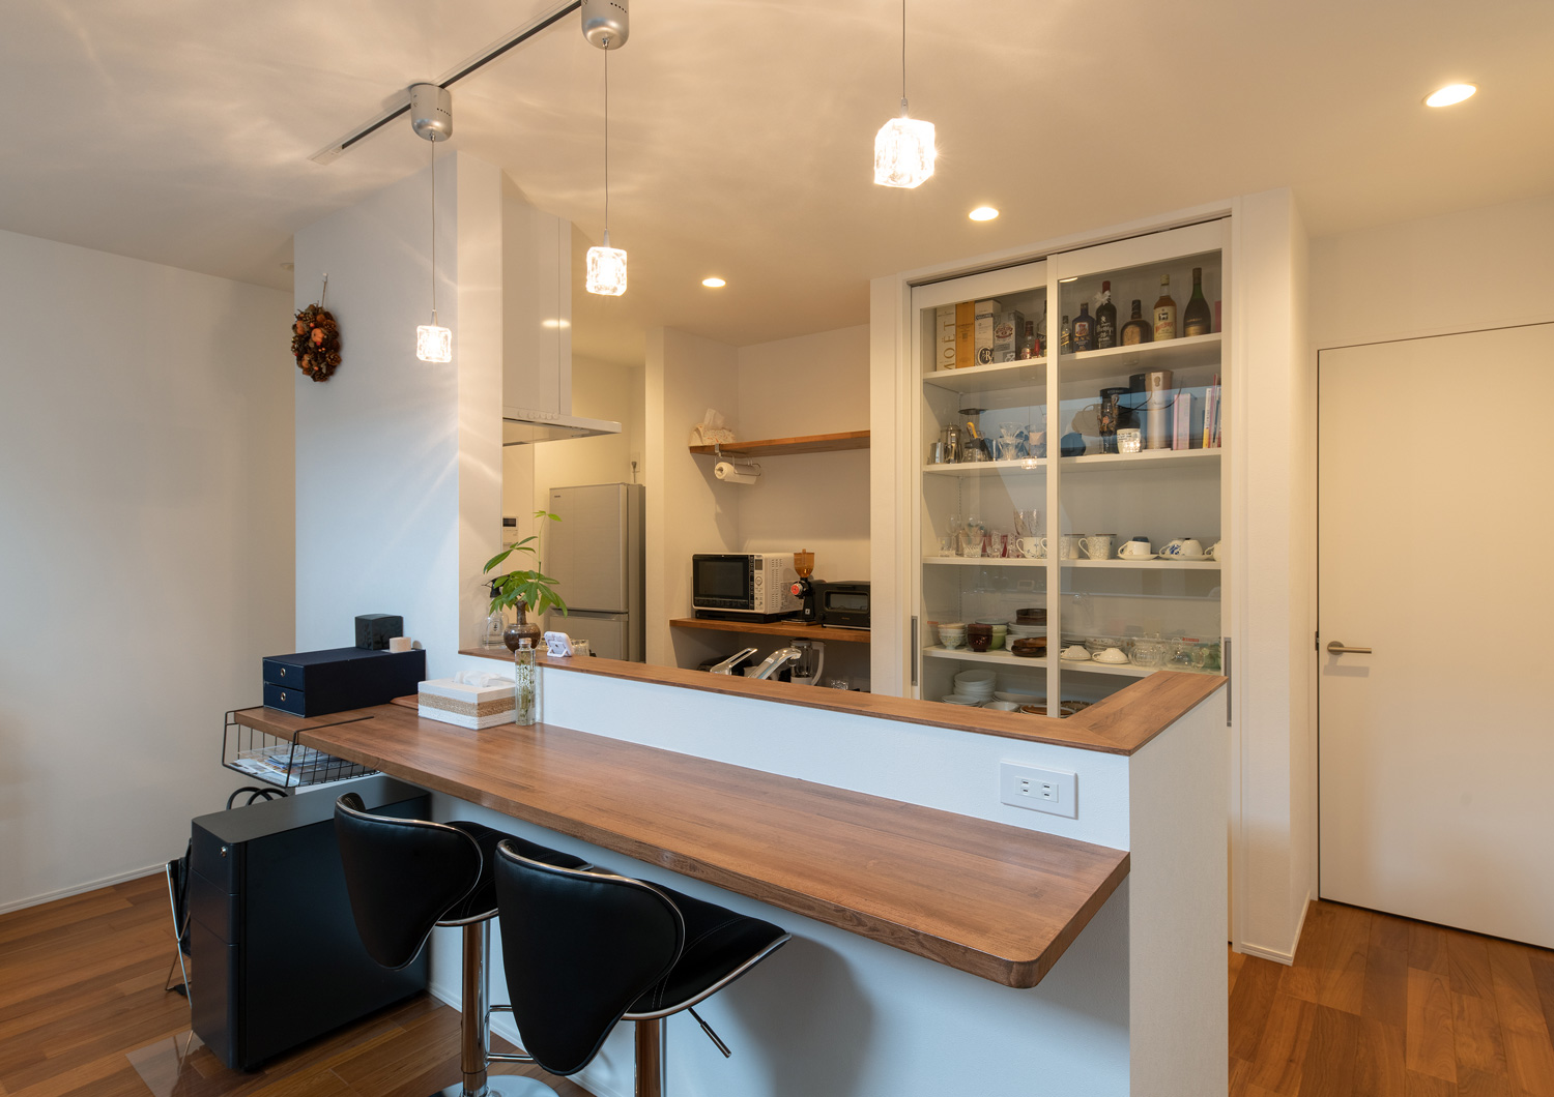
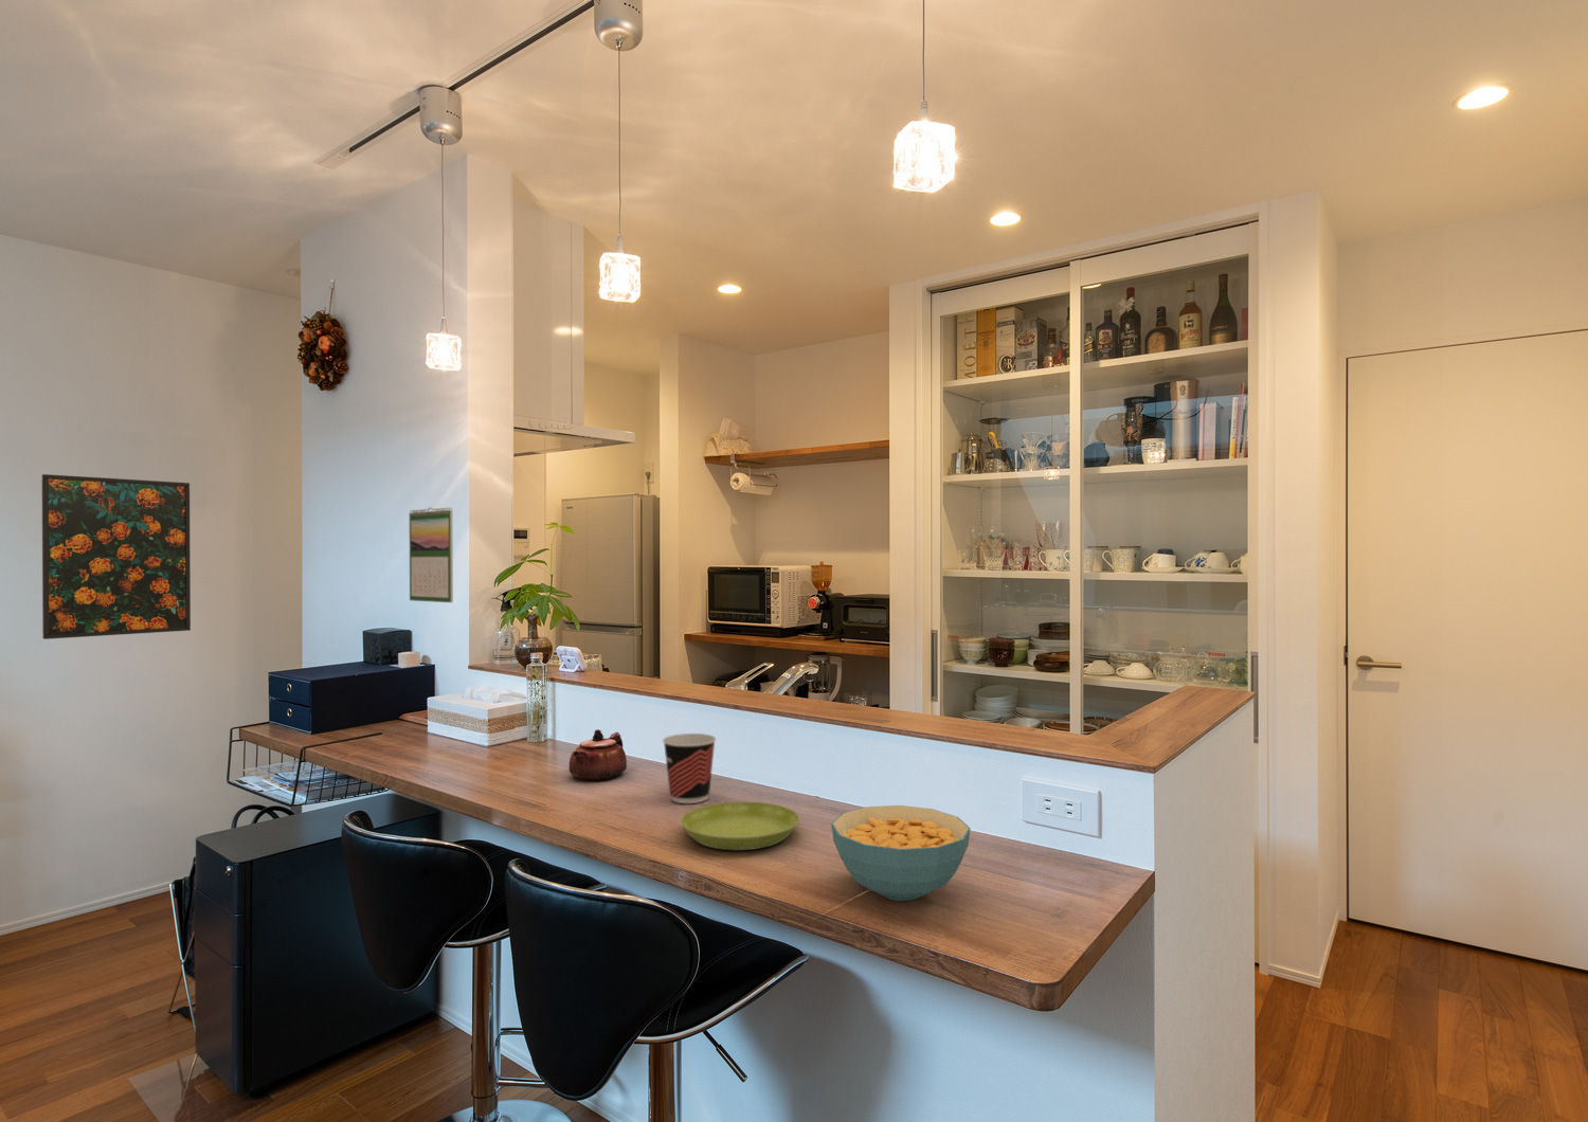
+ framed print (120, 556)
+ cup (690, 769)
+ saucer (741, 827)
+ calendar (430, 554)
+ teapot (600, 752)
+ cereal bowl (900, 858)
